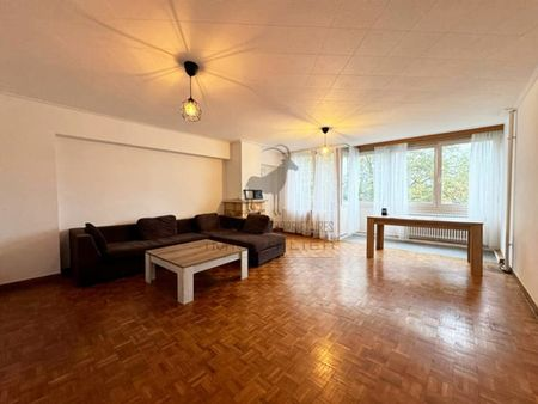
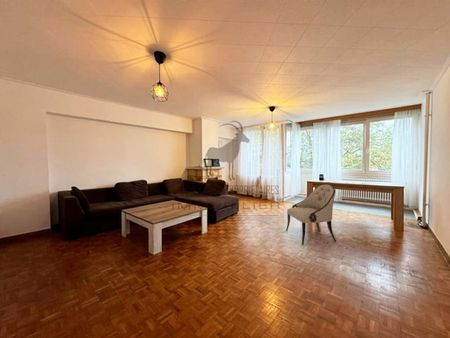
+ armchair (311, 210)
